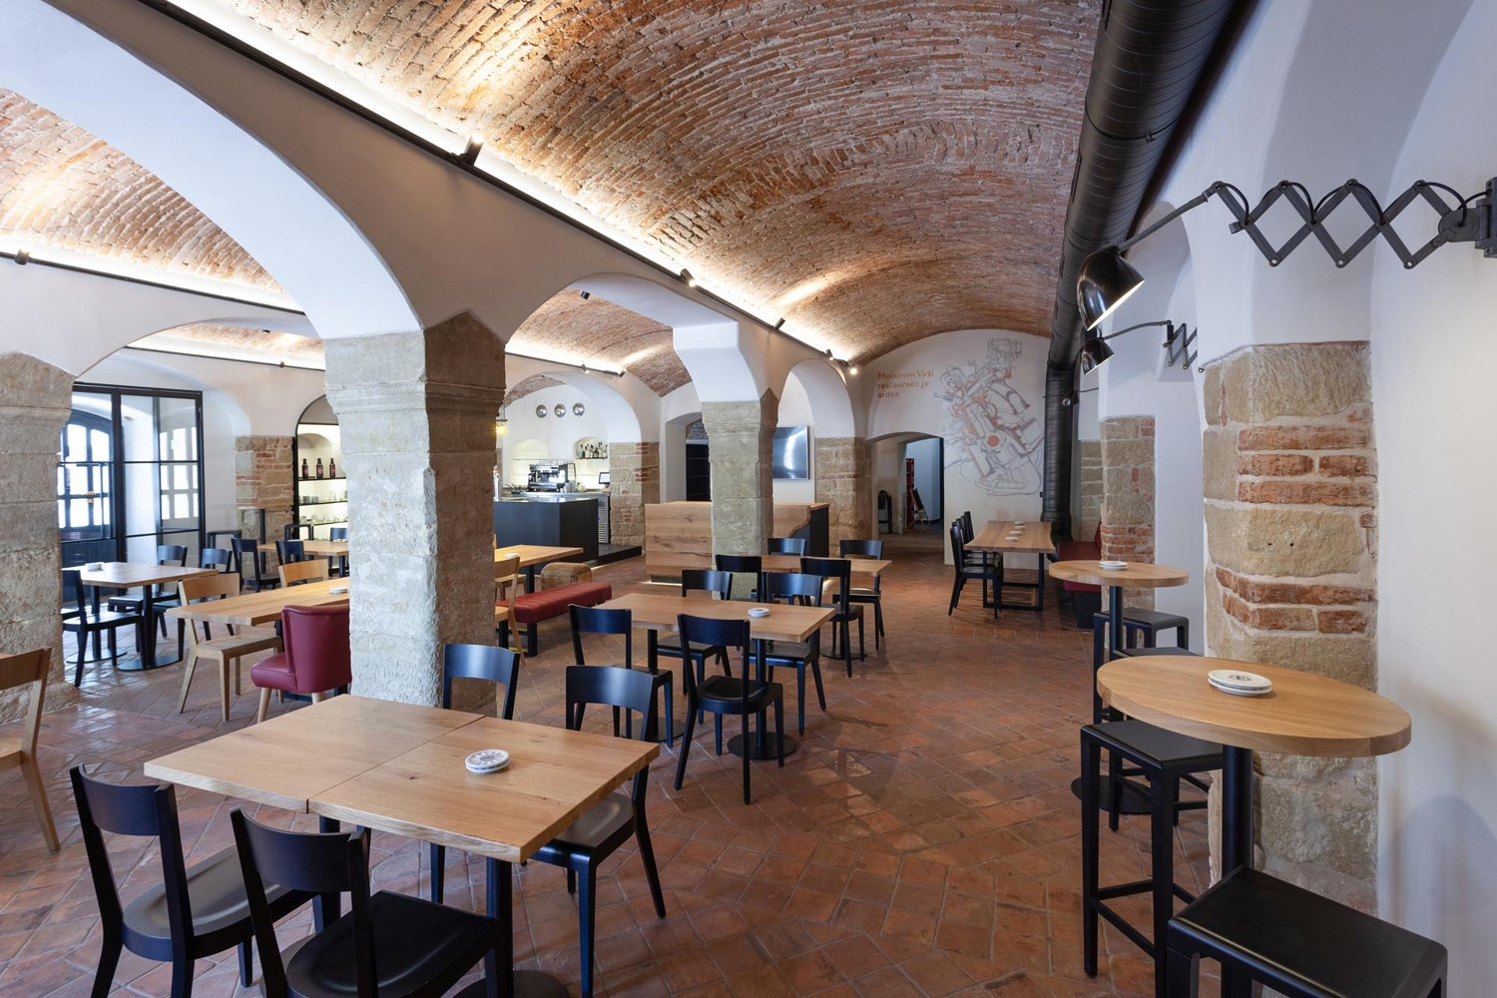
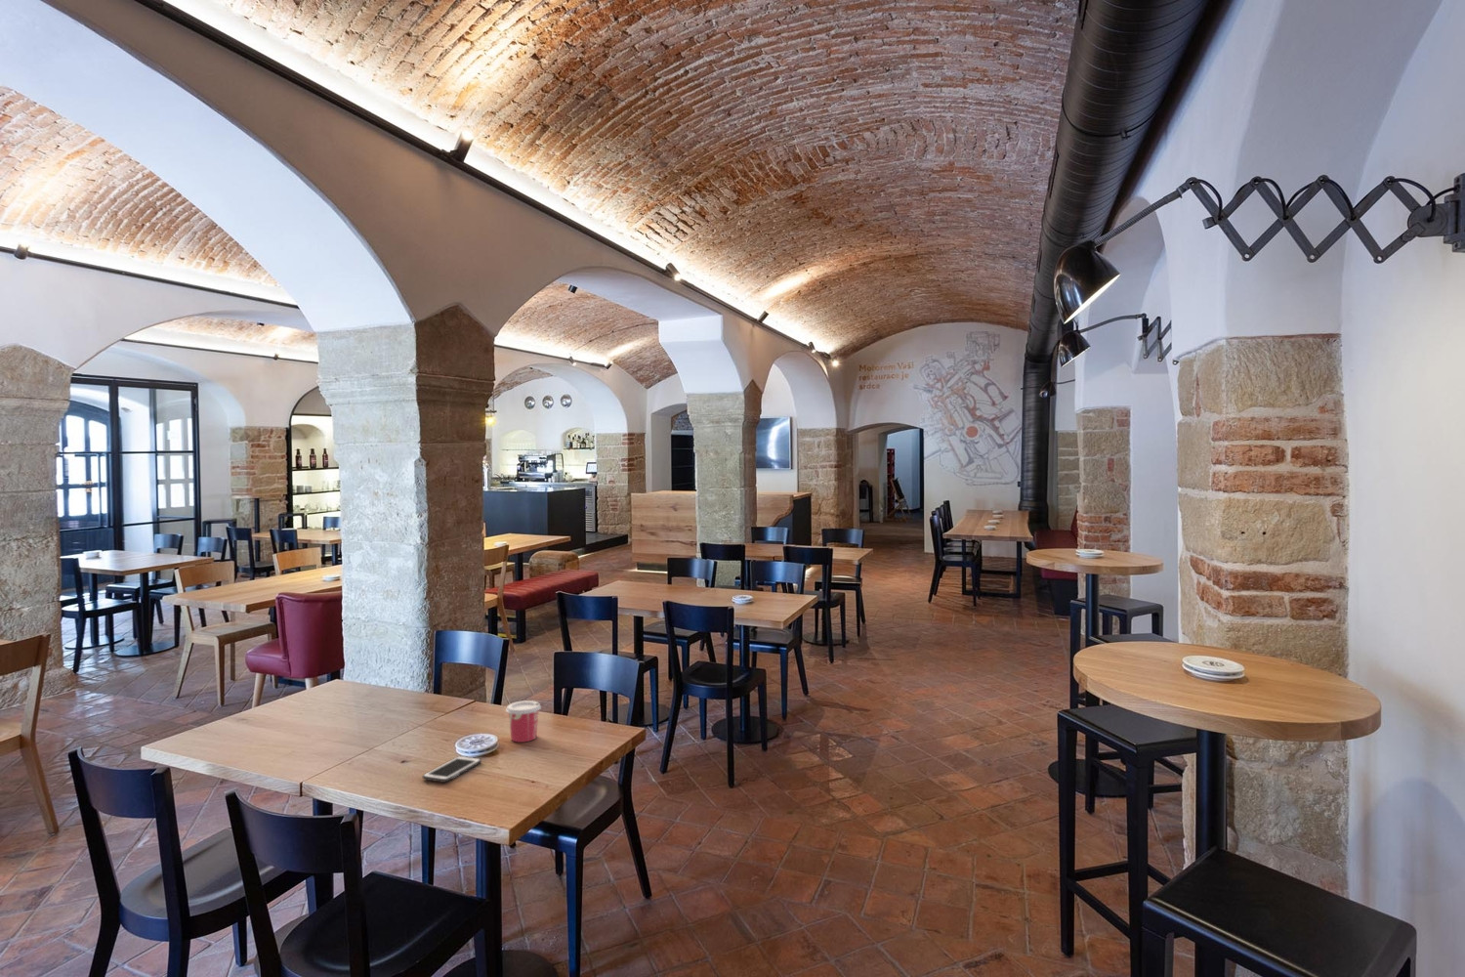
+ cell phone (452, 768)
+ cup (523, 721)
